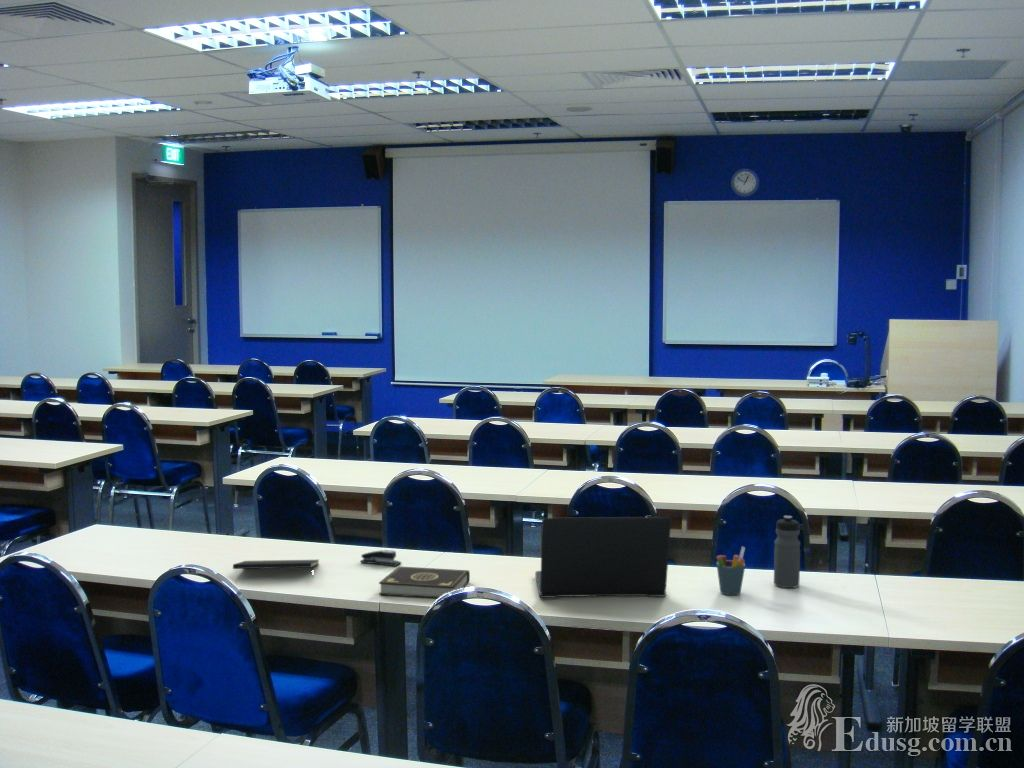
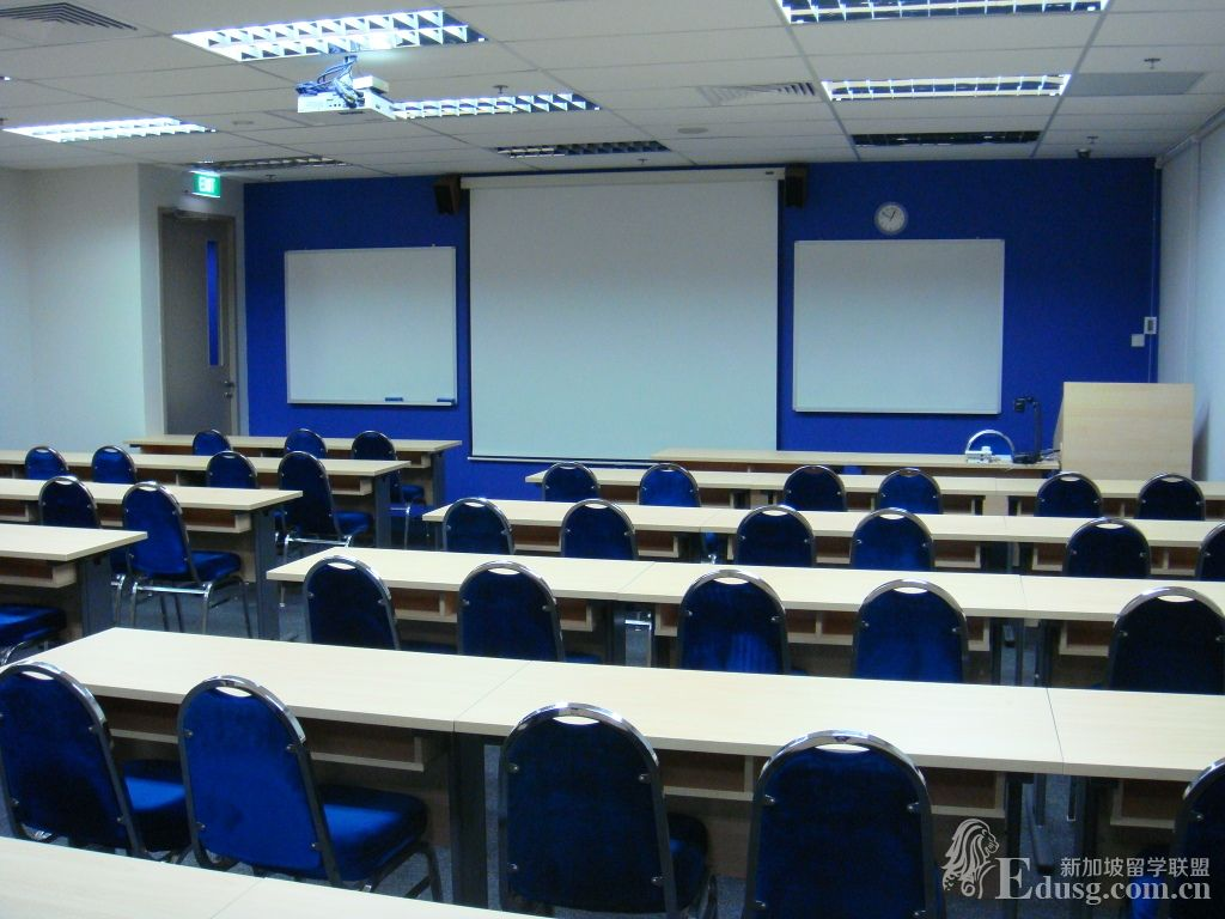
- laptop (599, 547)
- water bottle (787, 550)
- notepad (277, 564)
- stapler (380, 556)
- pen holder (730, 570)
- book (425, 582)
